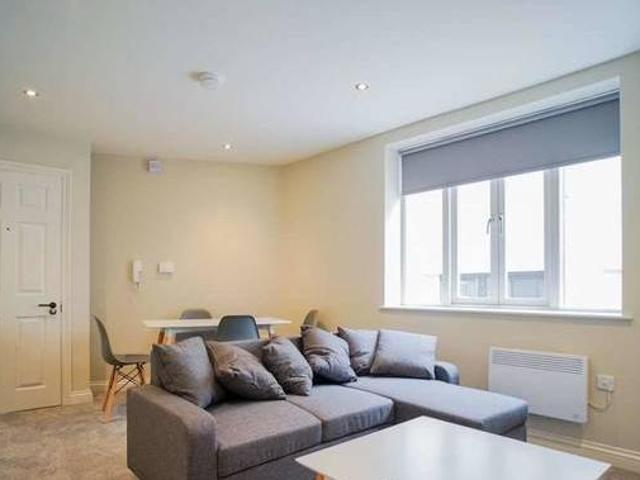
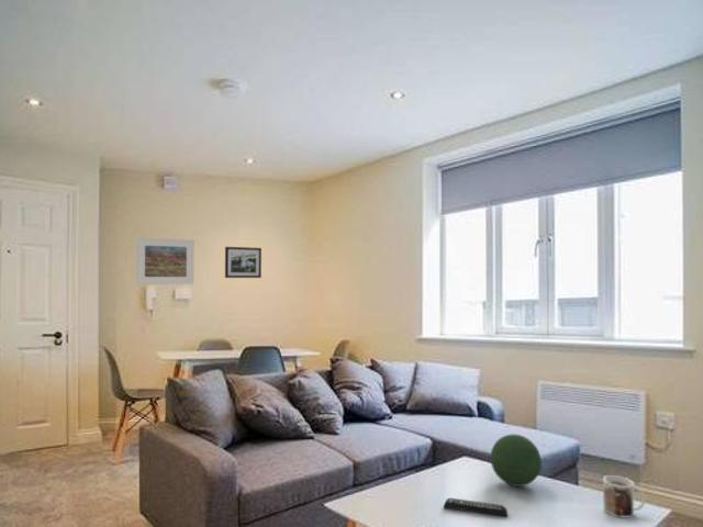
+ mug (622, 496)
+ remote control (475, 506)
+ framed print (166, 261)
+ picture frame (243, 262)
+ decorative orb (515, 459)
